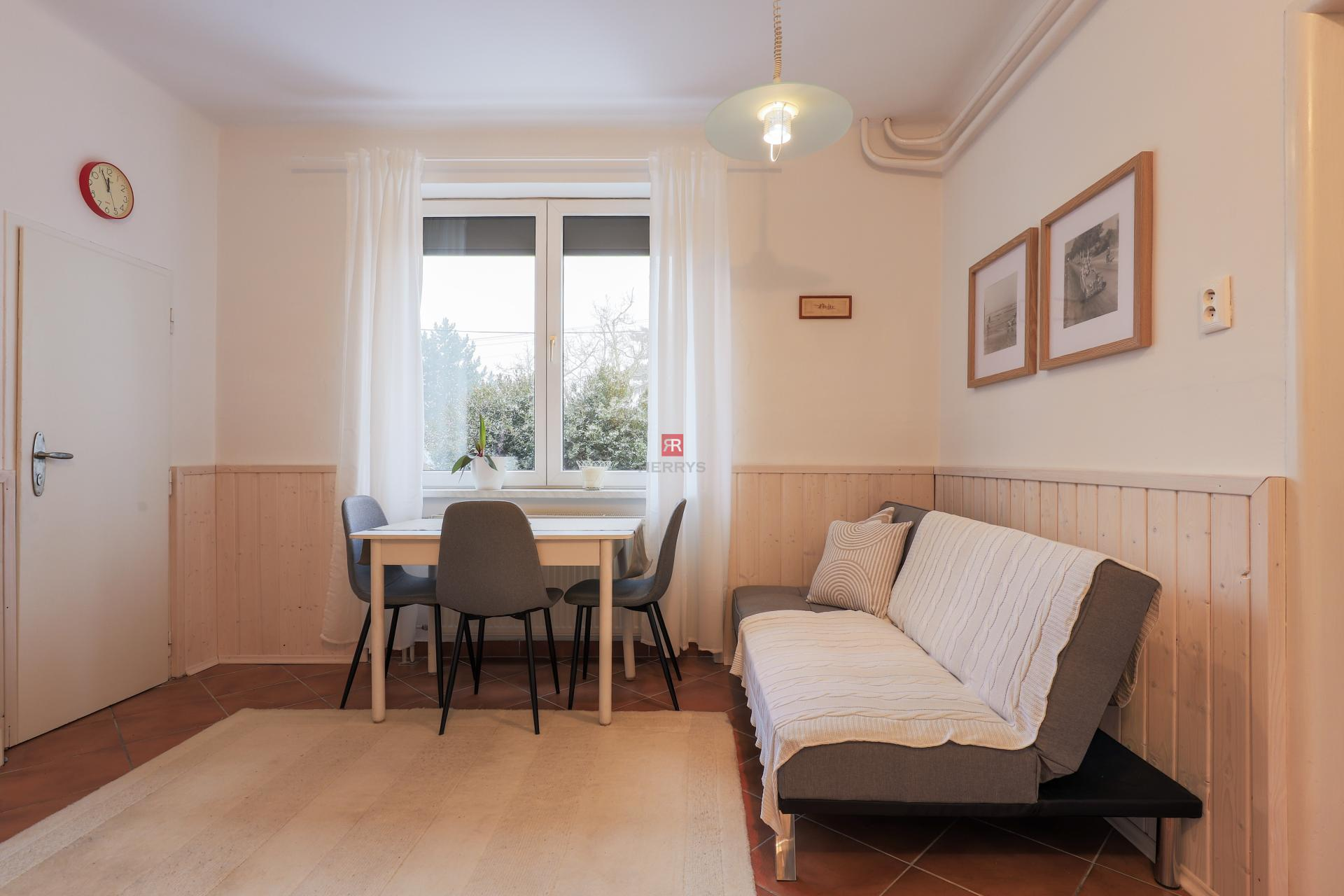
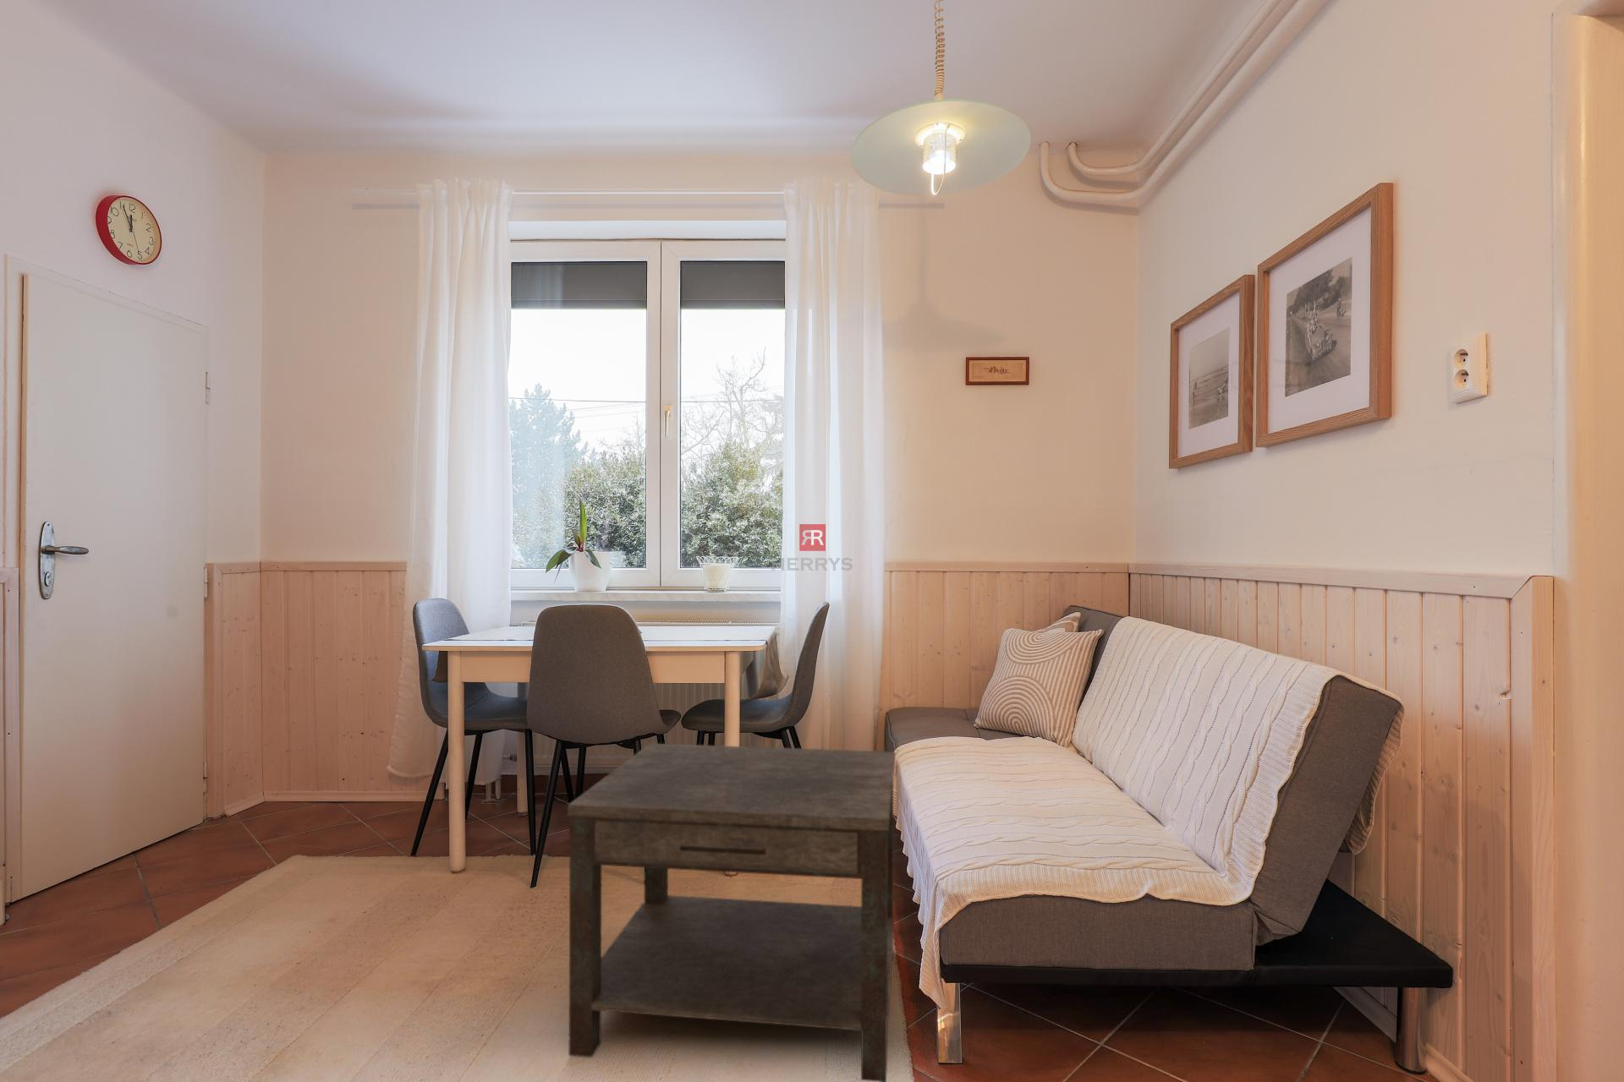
+ side table (746, 900)
